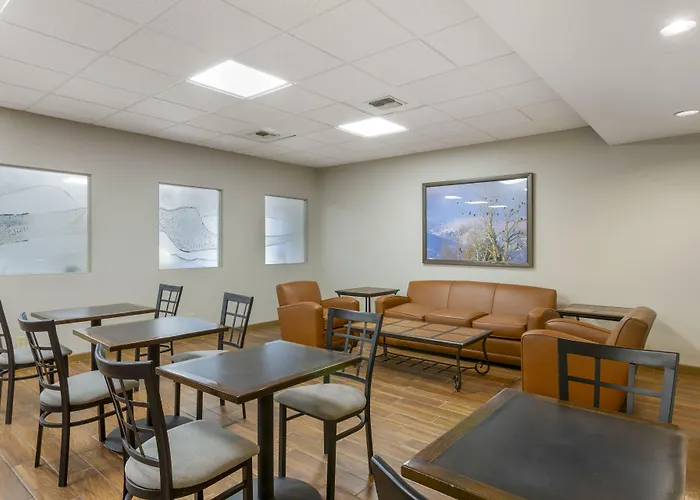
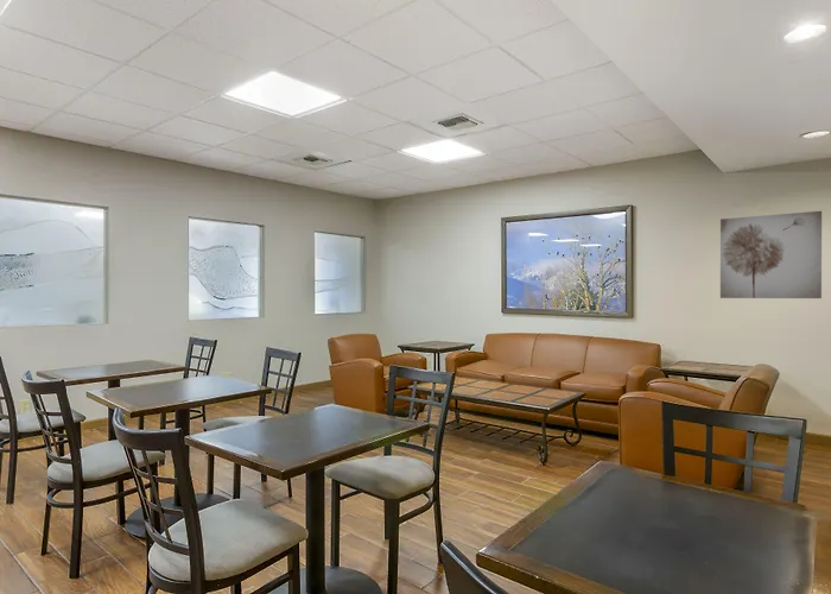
+ wall art (768, 257)
